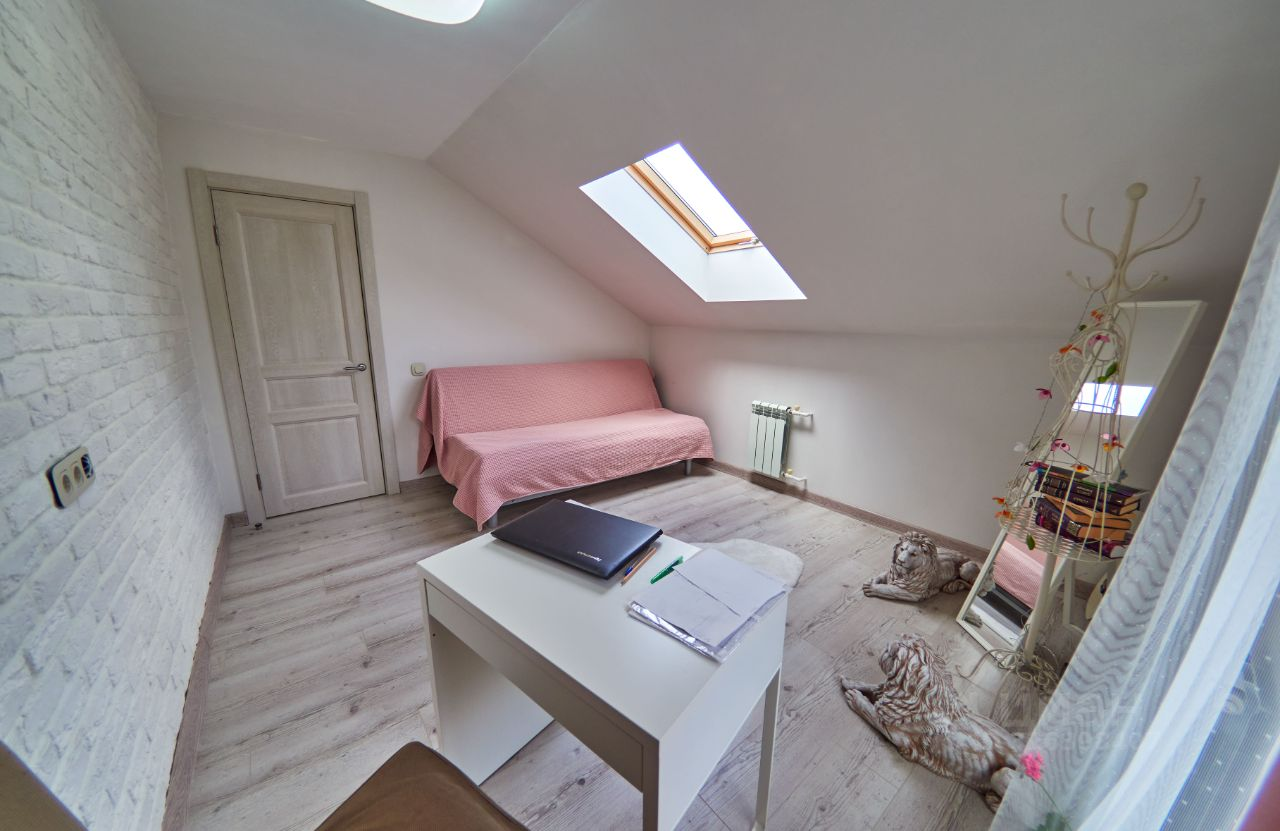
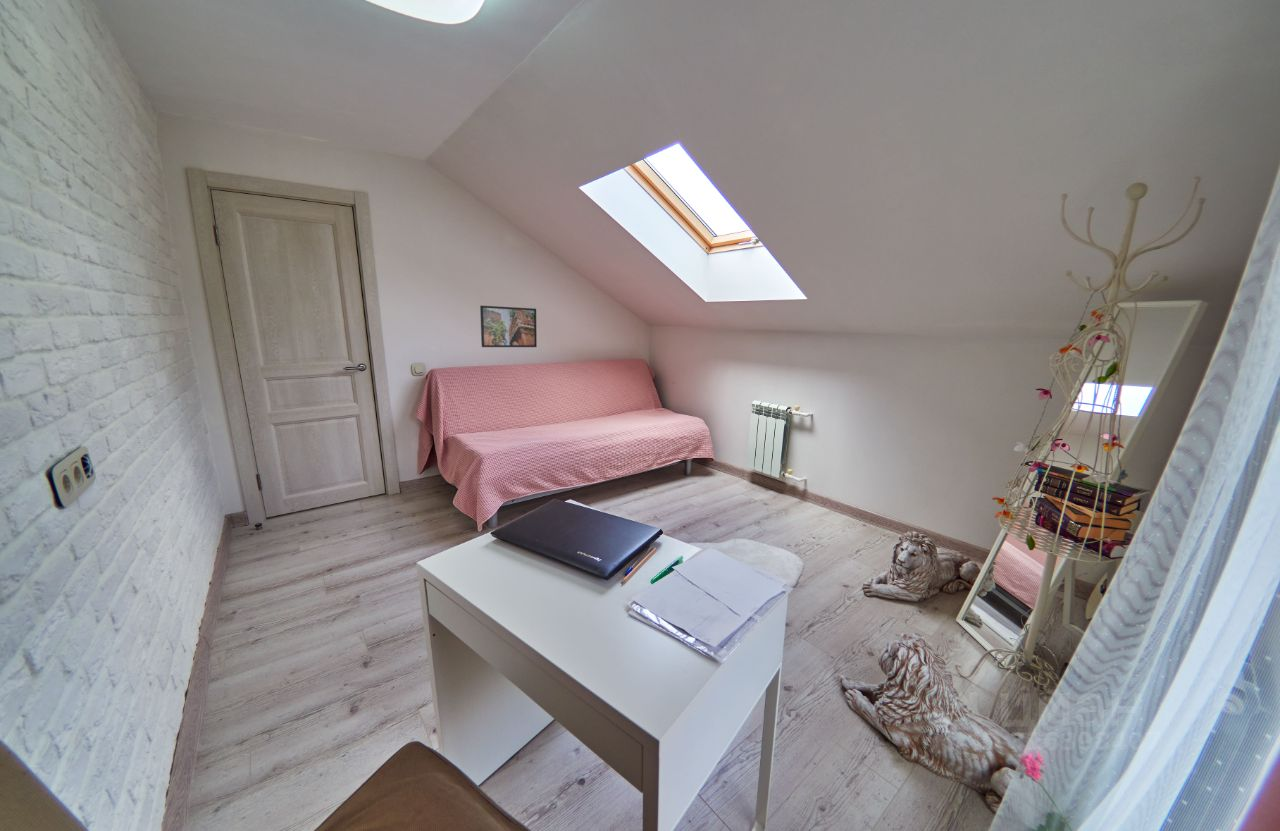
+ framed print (509, 327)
